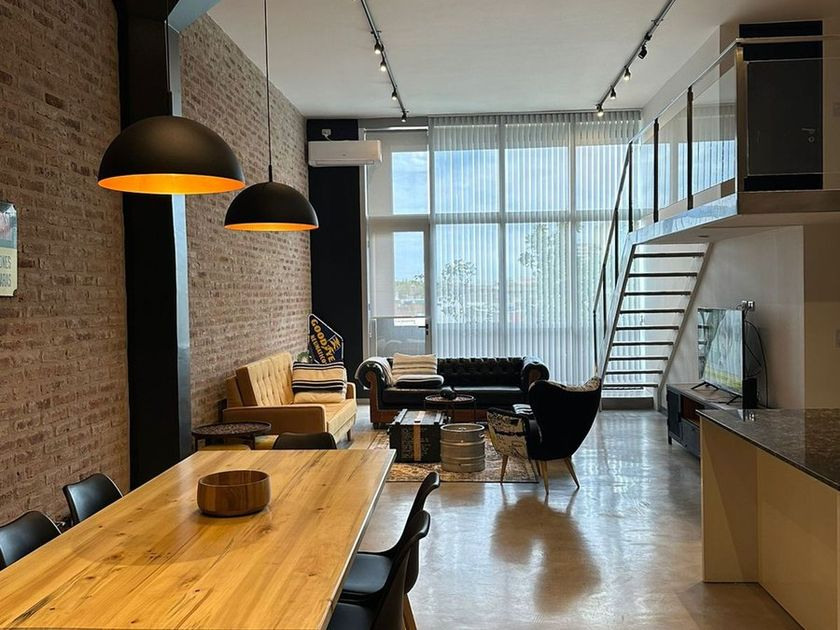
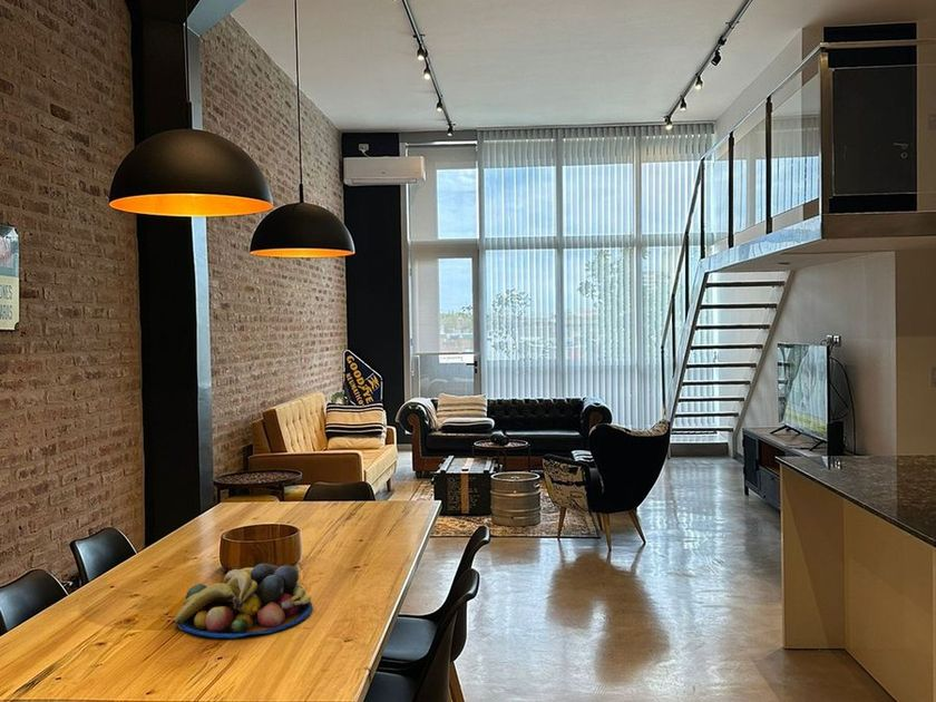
+ fruit bowl (246, 592)
